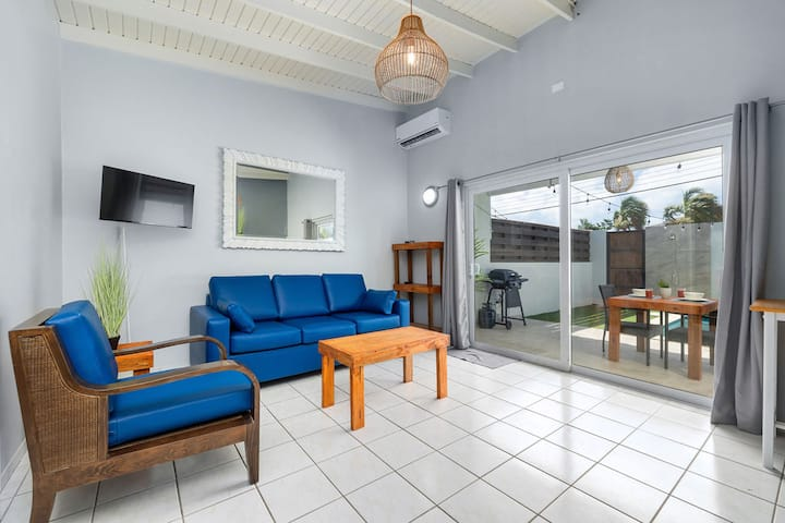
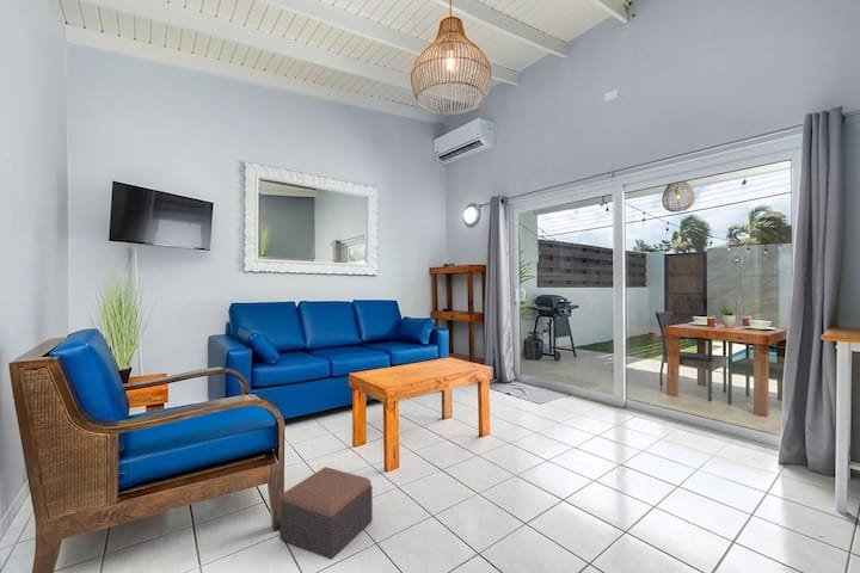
+ footstool (327, 506)
